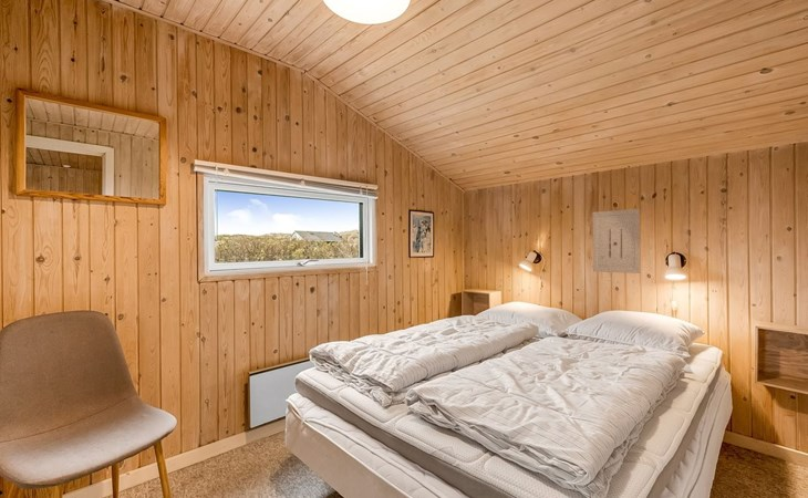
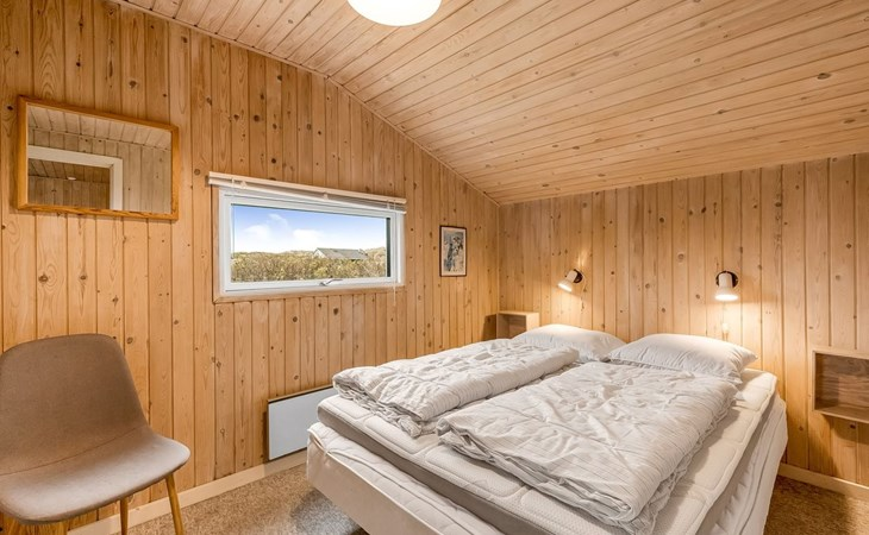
- wall art (614, 241)
